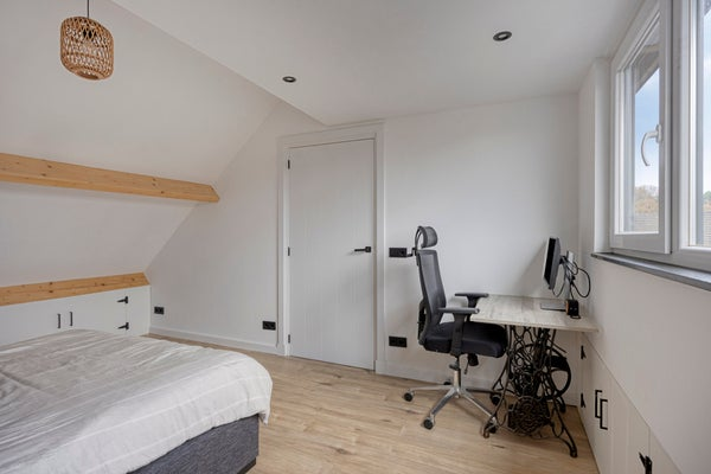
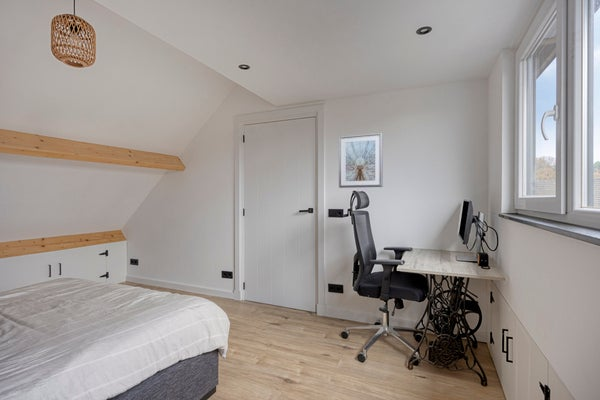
+ picture frame (360, 161)
